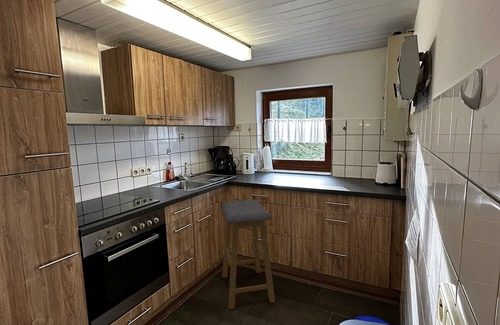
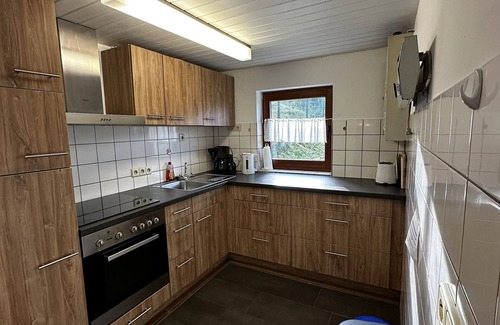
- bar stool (237, 247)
